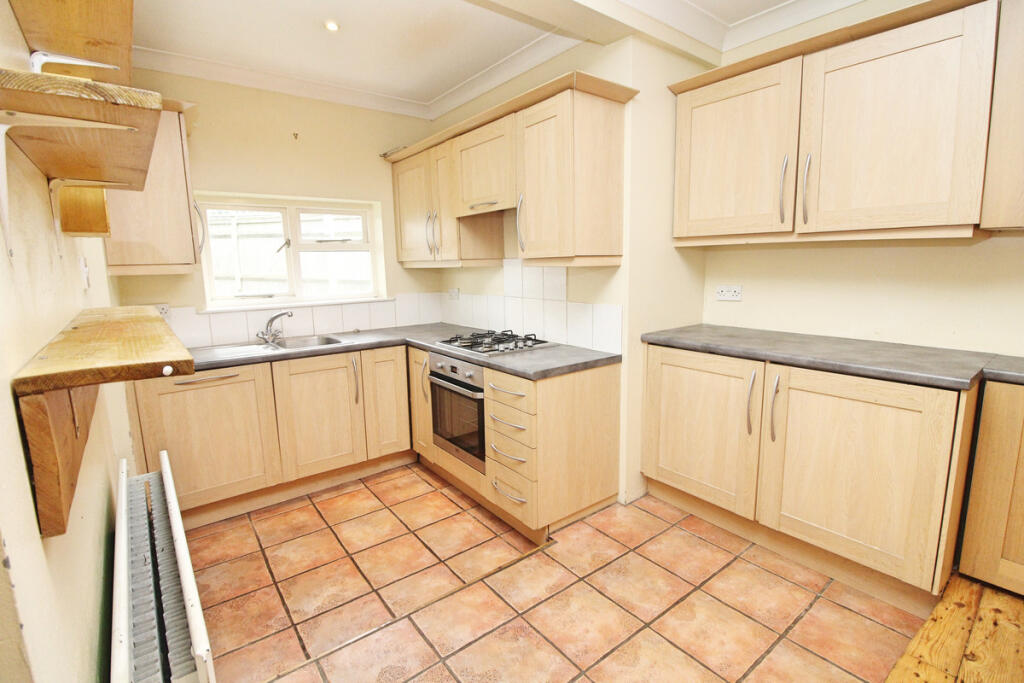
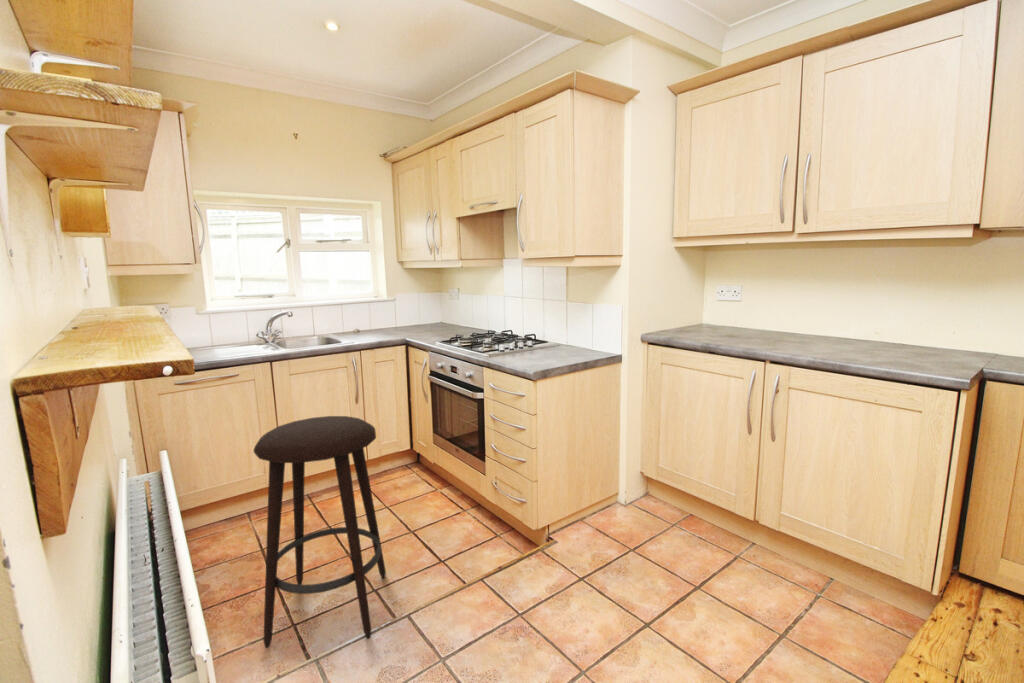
+ stool (325, 529)
